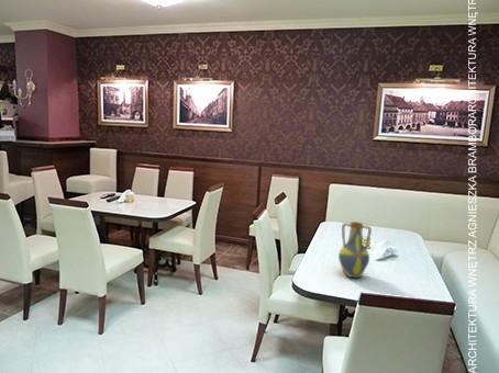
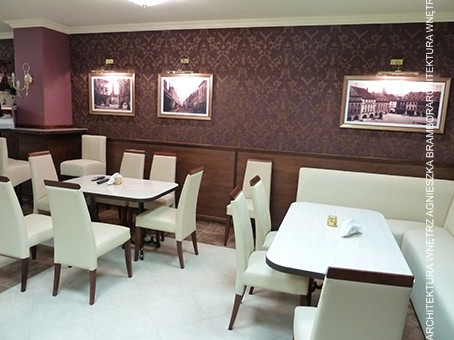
- vase (354, 249)
